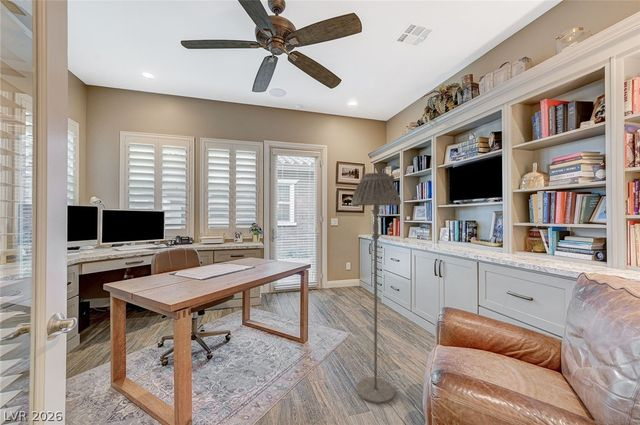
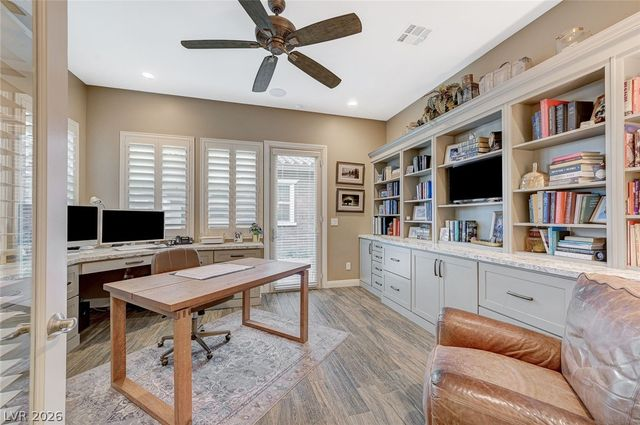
- floor lamp (375, 282)
